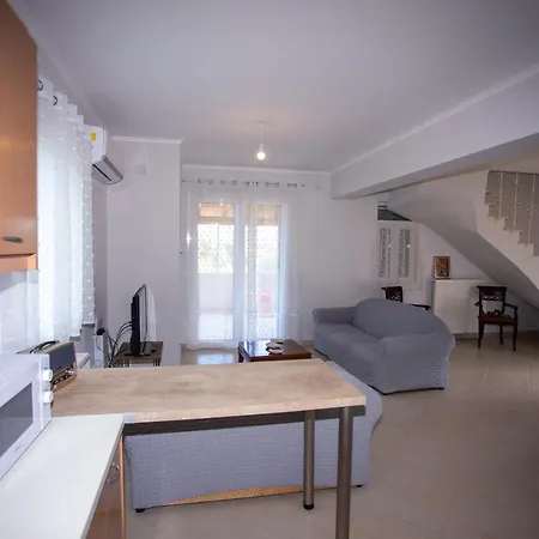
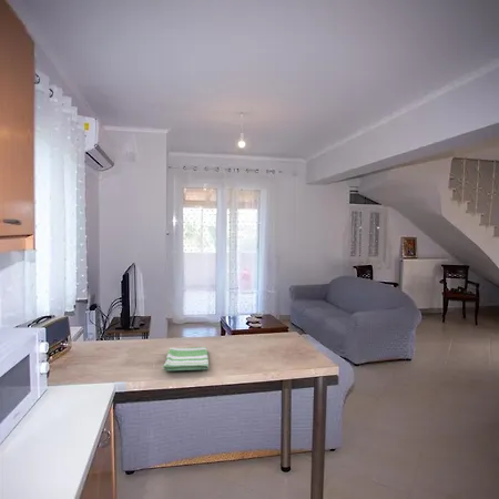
+ dish towel (186, 357)
